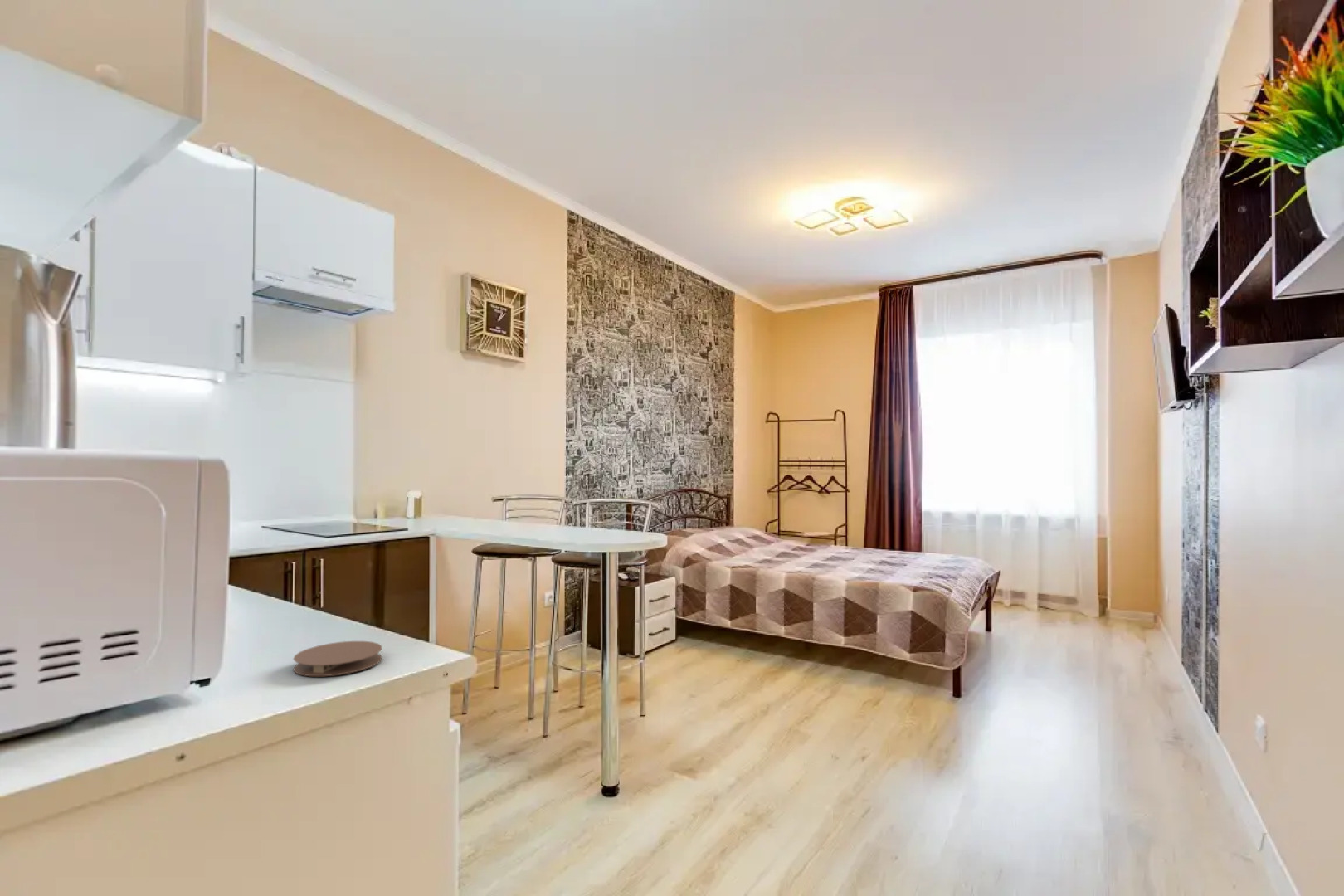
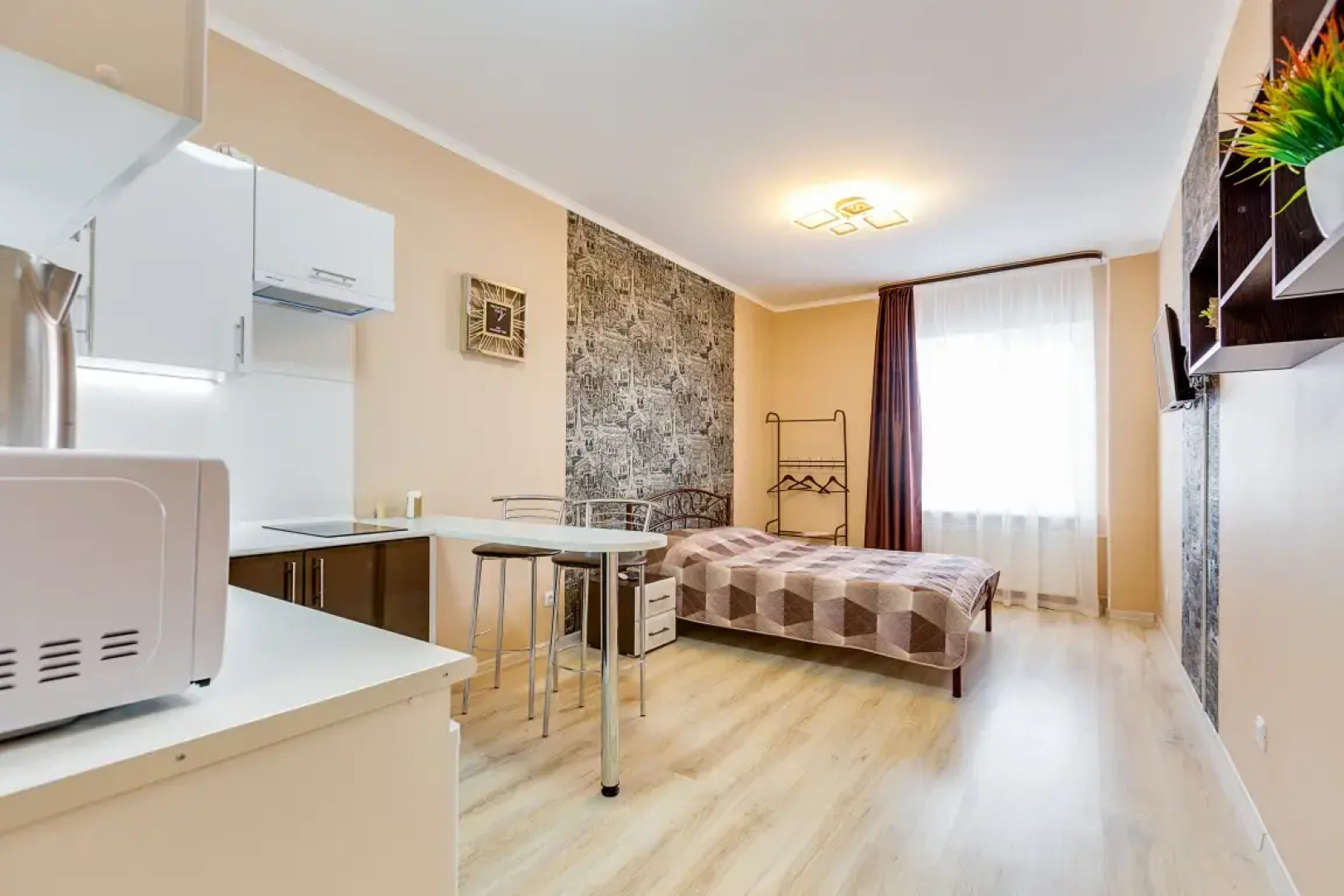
- coaster (338, 657)
